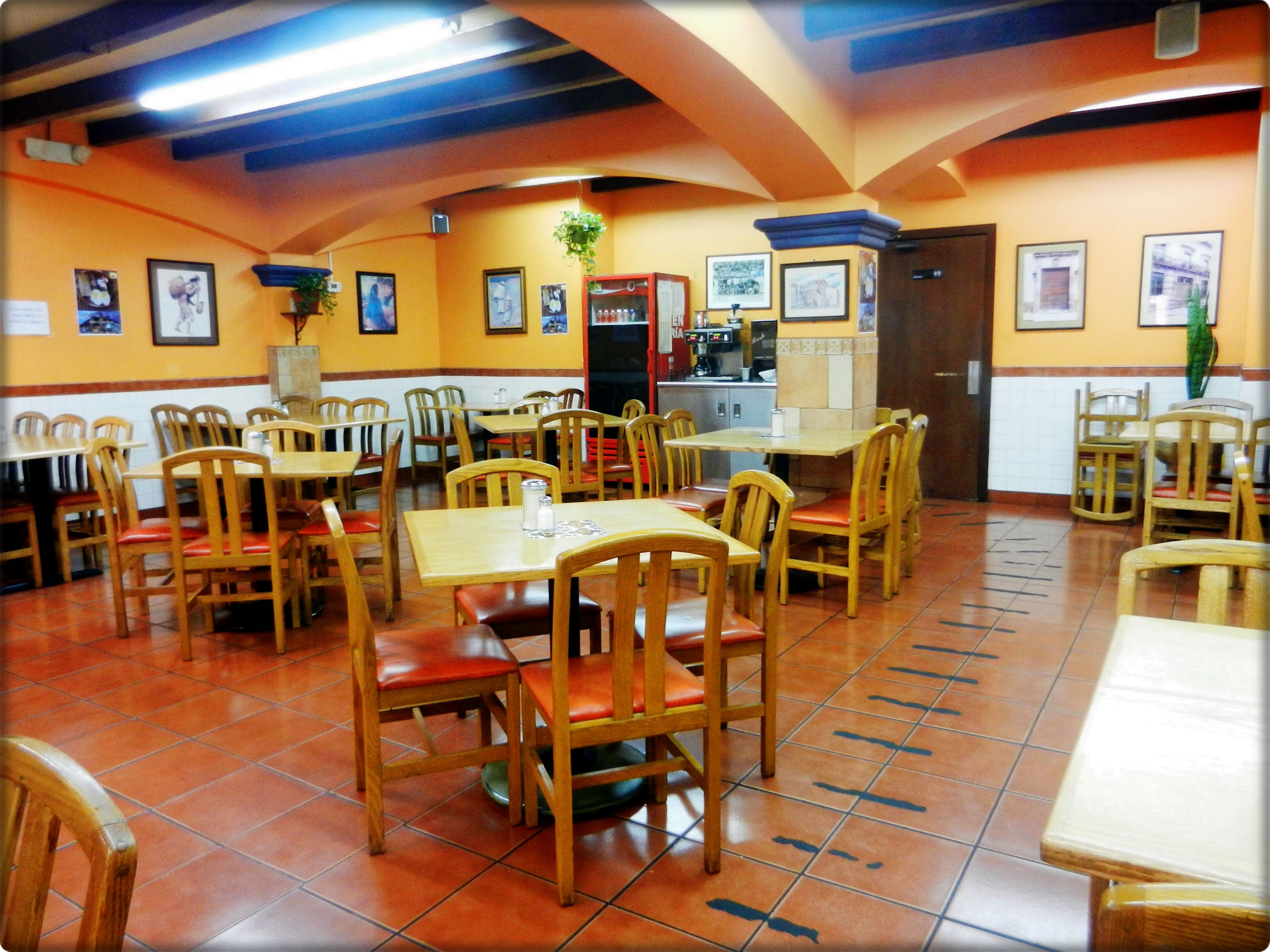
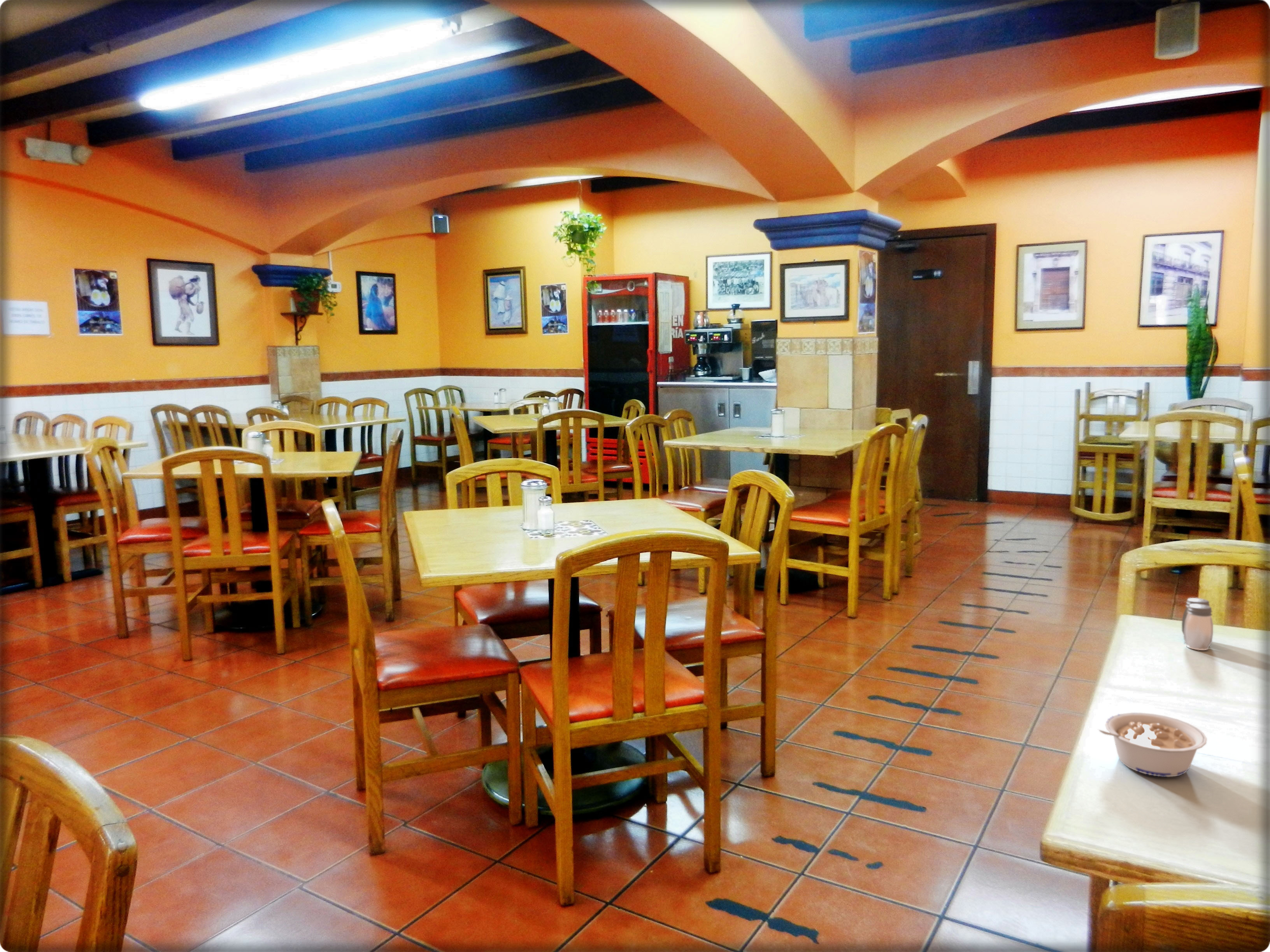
+ legume (1153, 745)
+ salt and pepper shaker (1198, 623)
